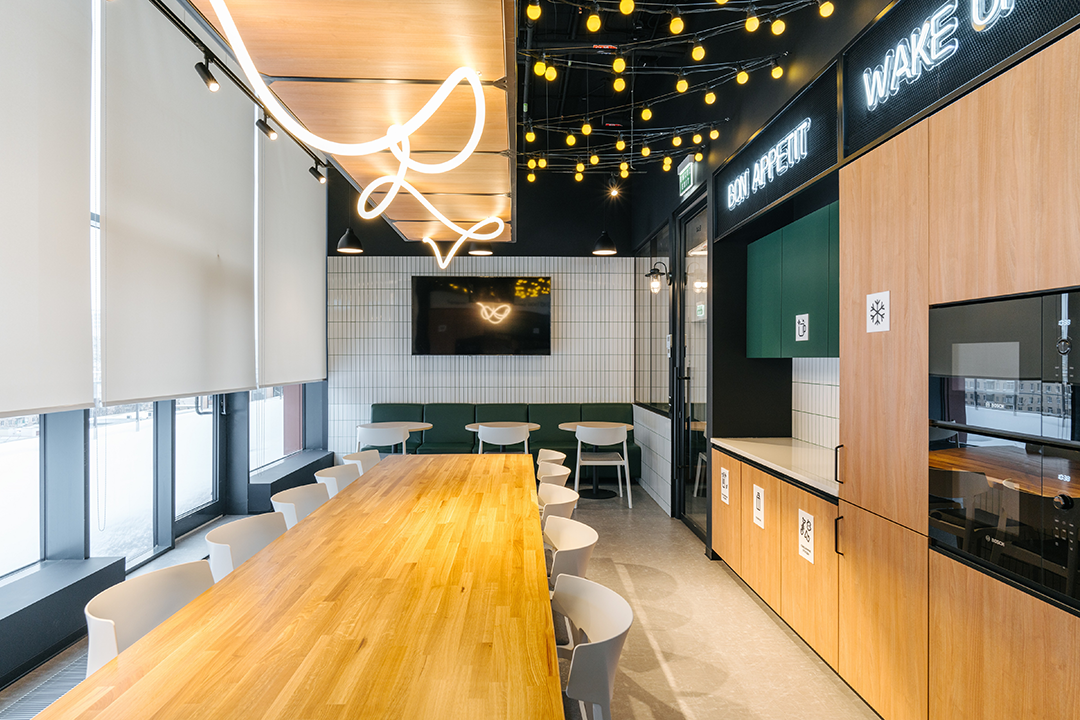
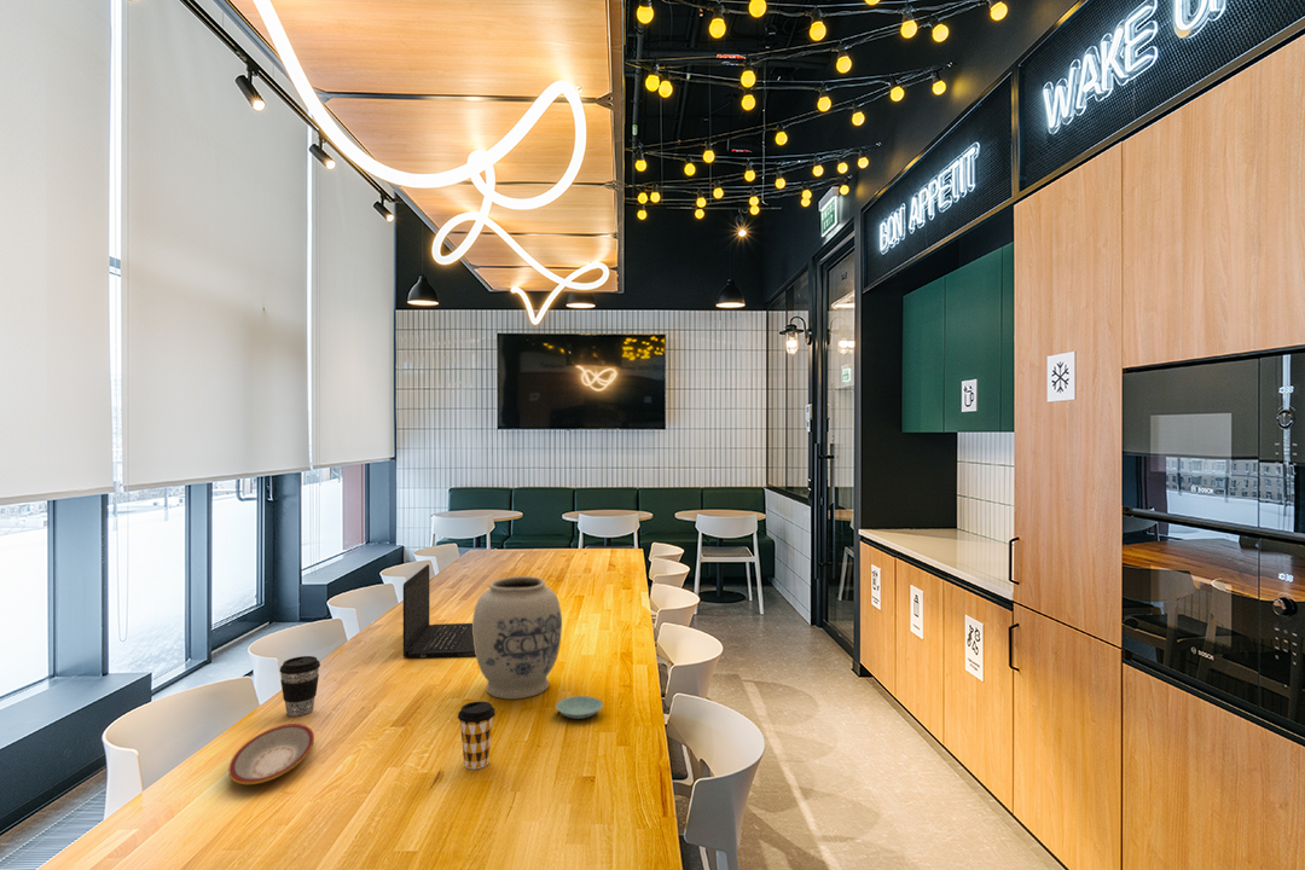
+ coffee cup (300, 685)
+ vase (517, 634)
+ laptop (453, 624)
+ plate (273, 755)
+ saucer (579, 708)
+ coffee cup (476, 735)
